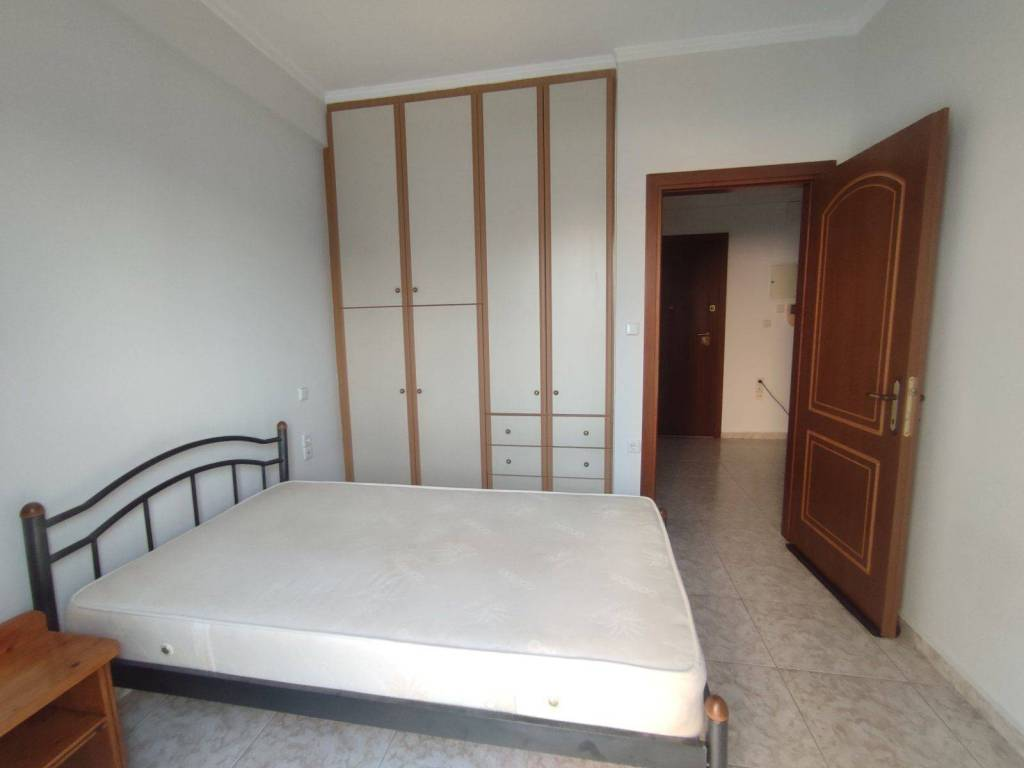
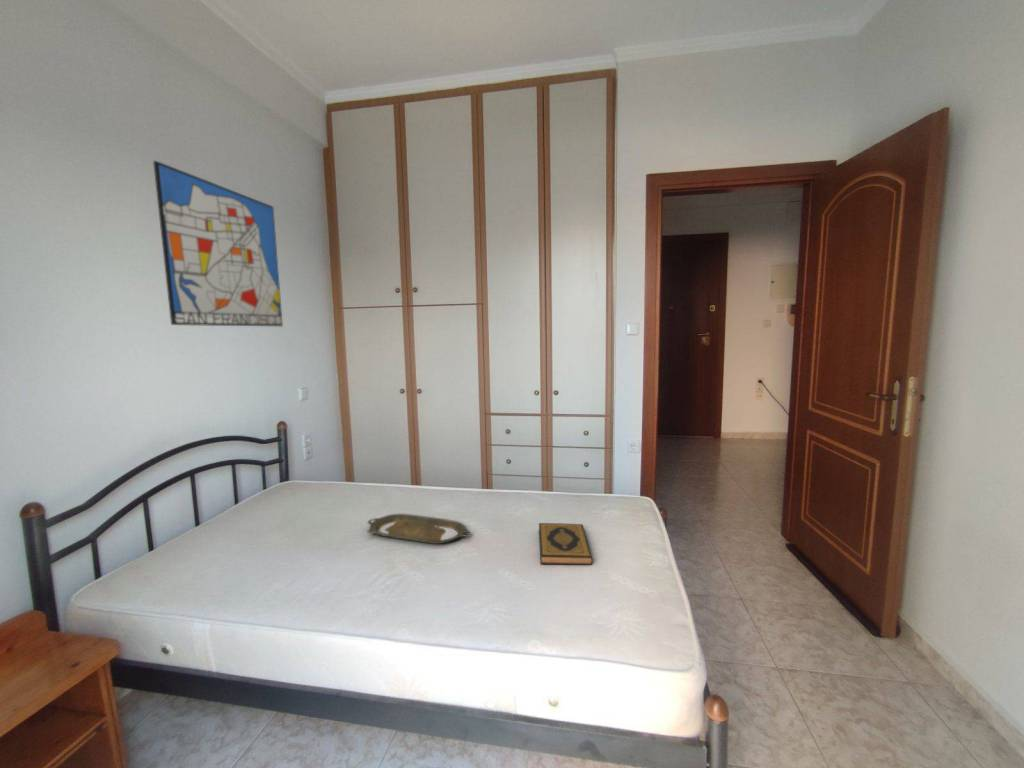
+ serving tray (417, 529)
+ hardback book (563, 542)
+ wall art (229, 257)
